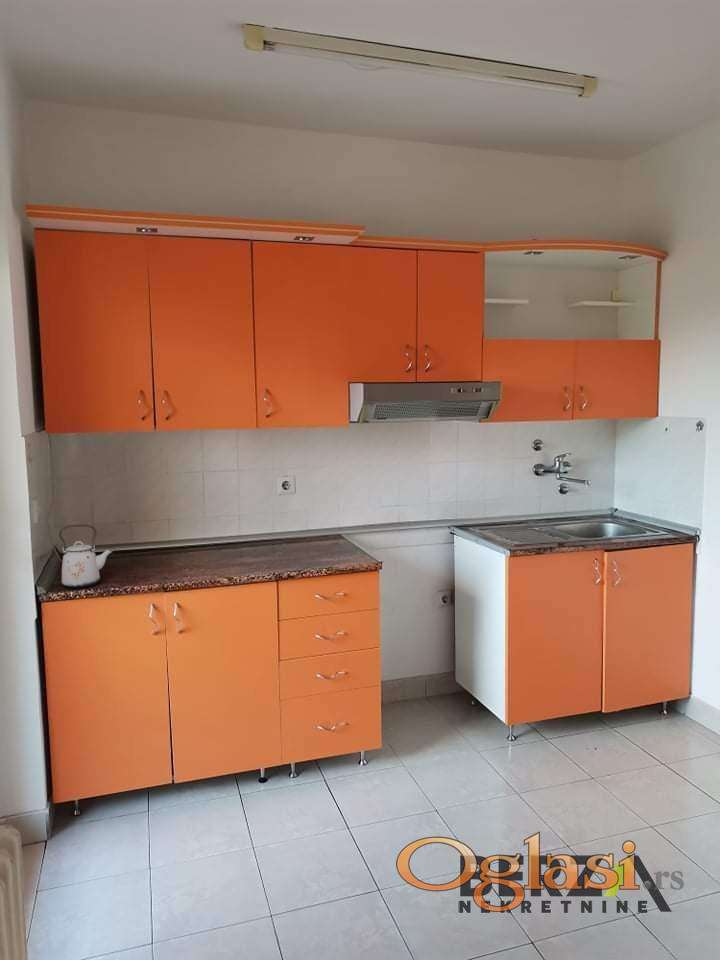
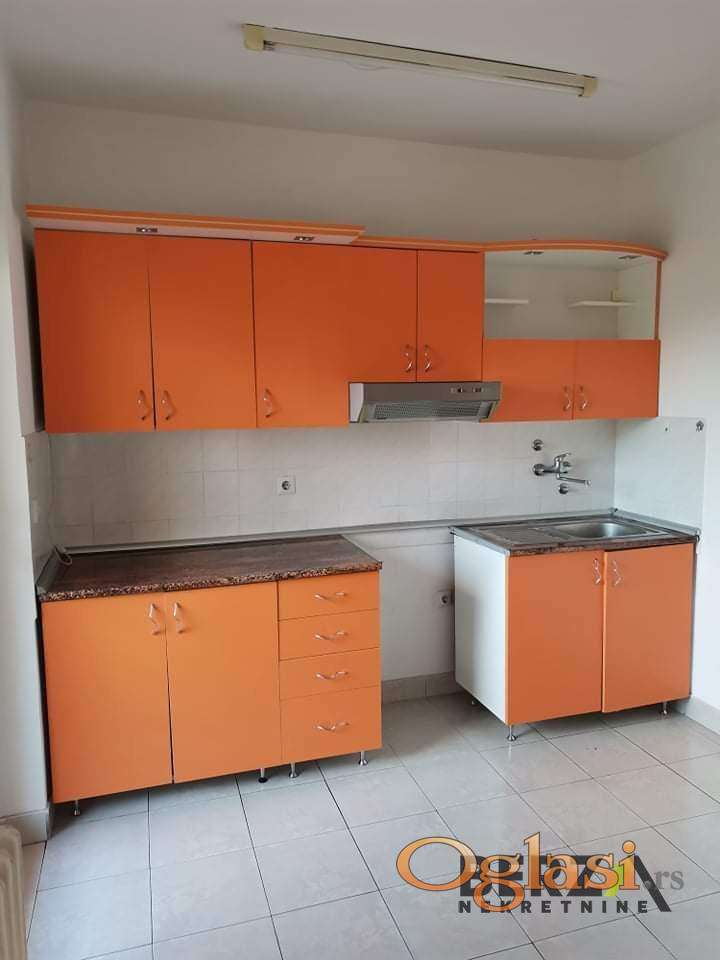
- kettle (86, 554)
